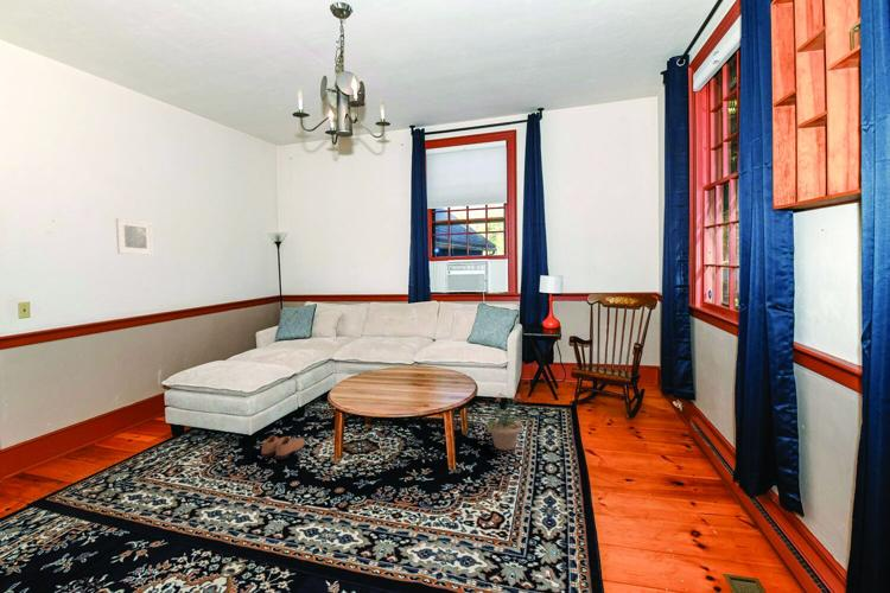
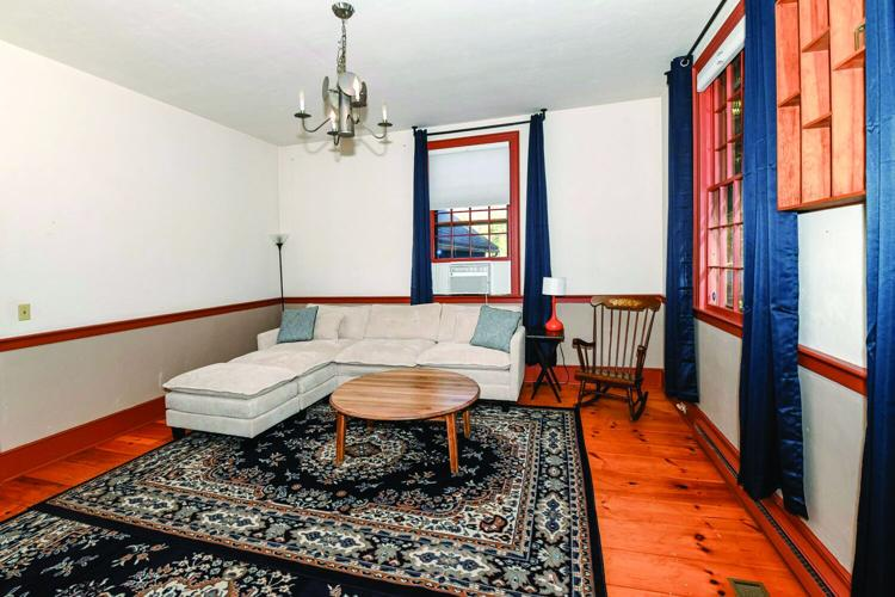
- potted plant (507, 419)
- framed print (135, 237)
- shoe (284, 442)
